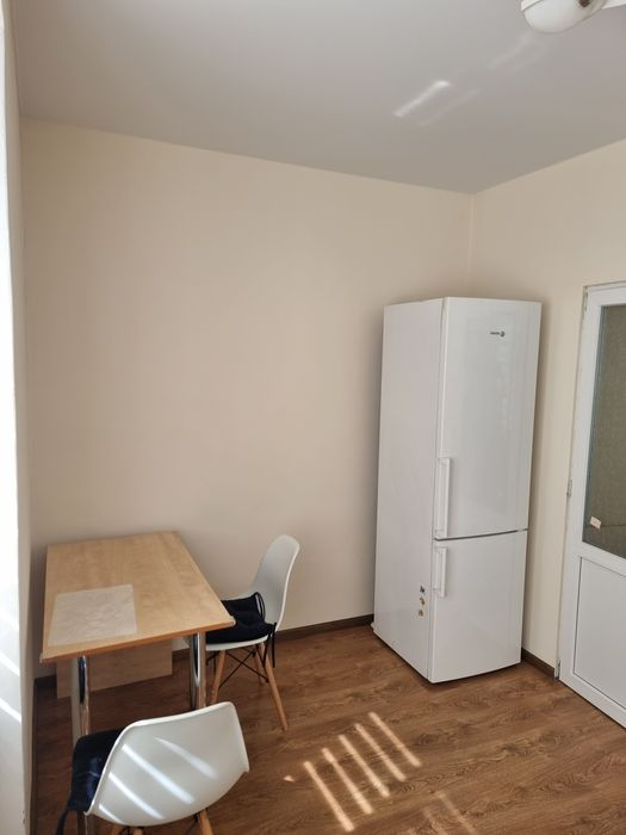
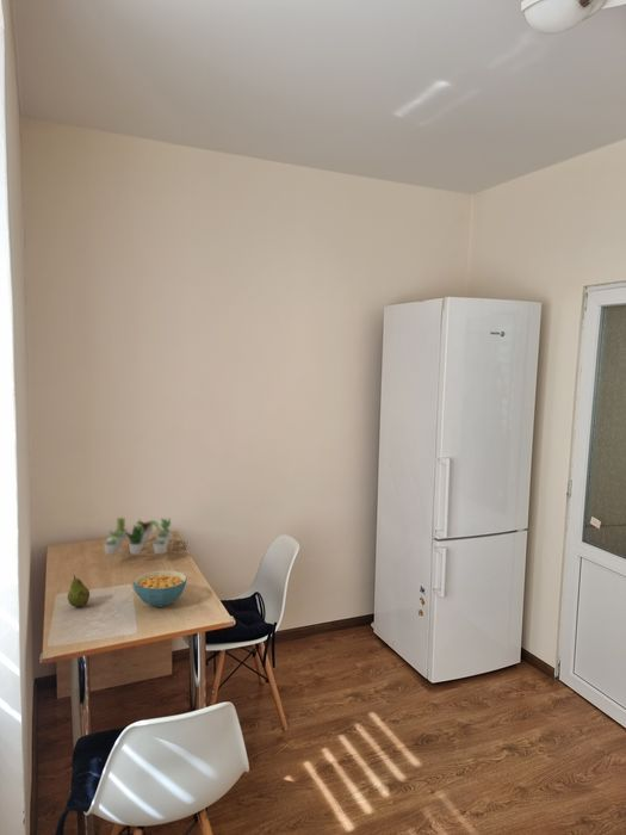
+ fruit (79, 590)
+ succulent plant (150, 532)
+ cereal bowl (160, 590)
